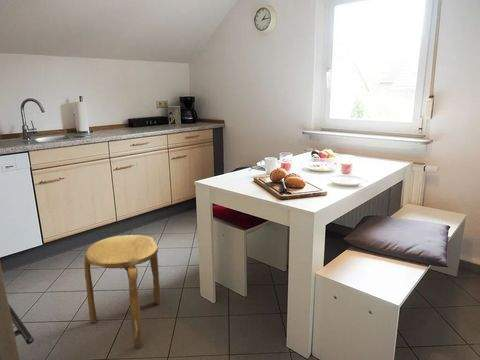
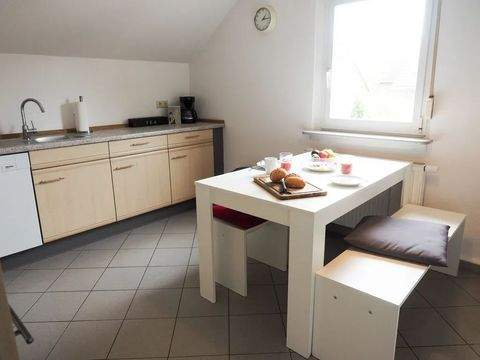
- stool (130, 284)
